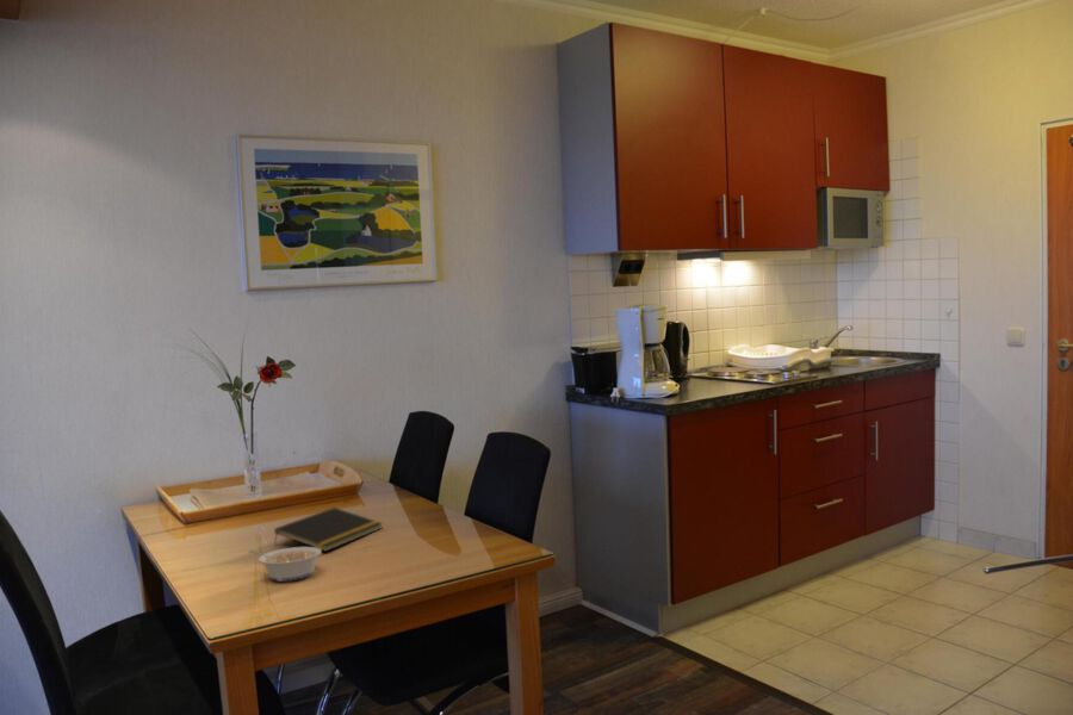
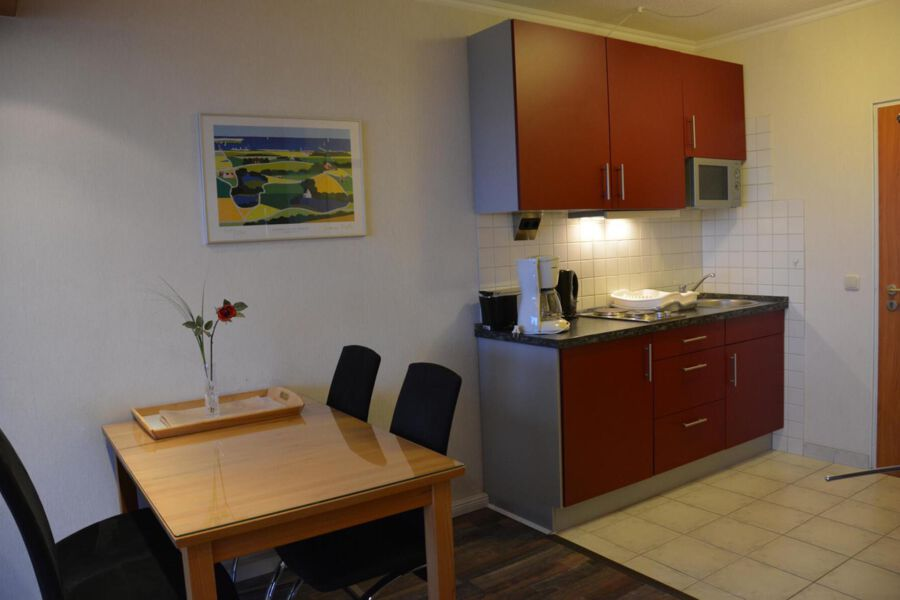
- legume (287, 562)
- notepad (330, 528)
